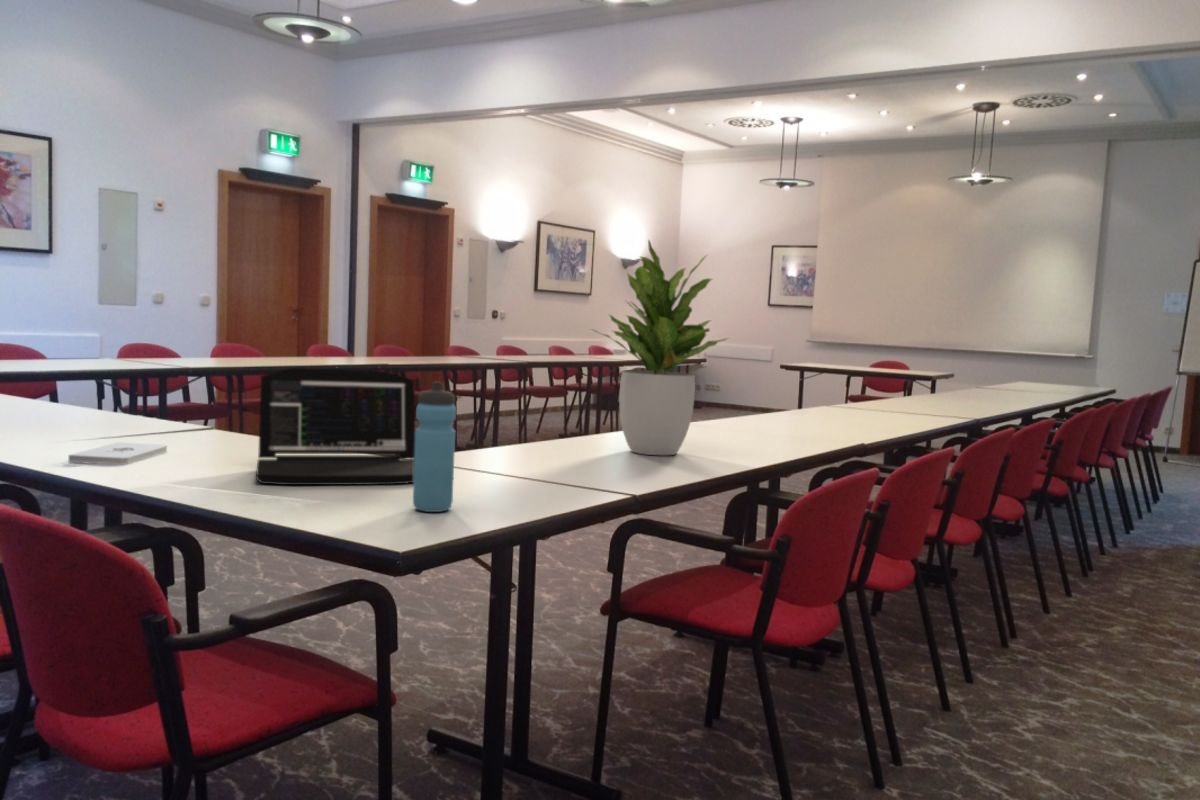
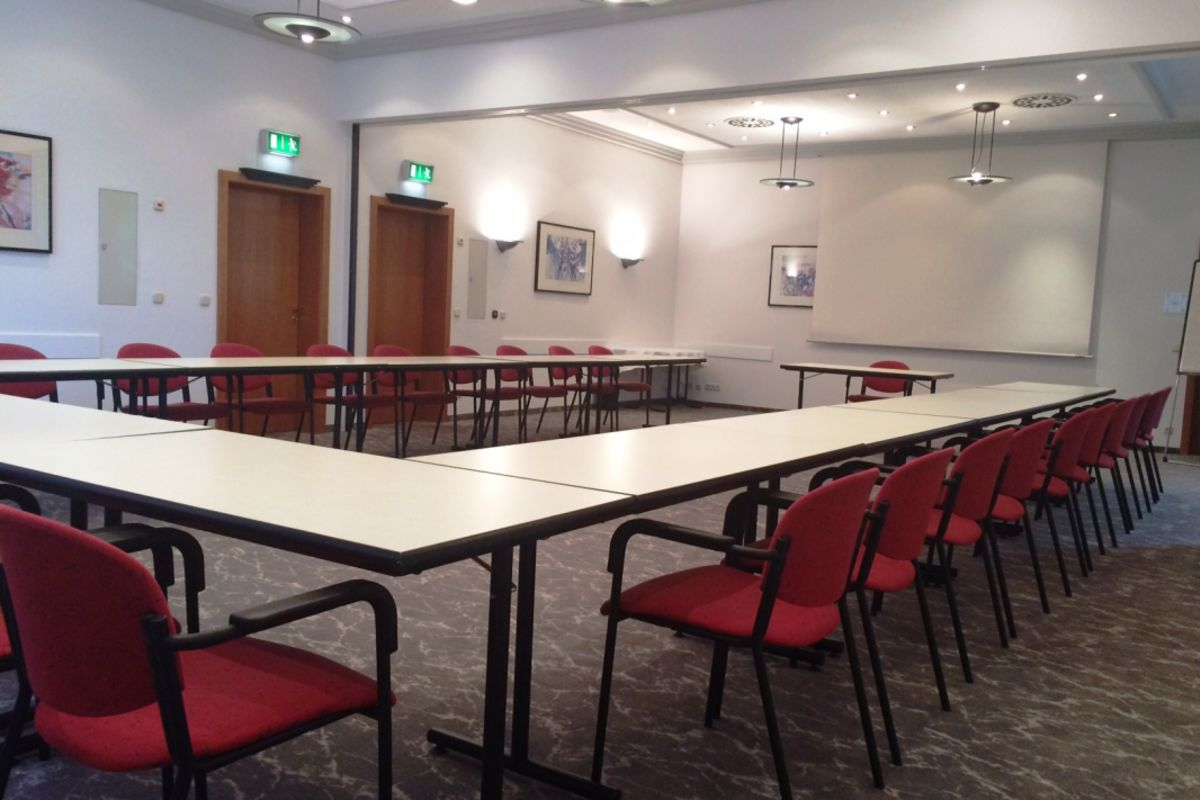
- laptop (342, 424)
- potted plant (663, 347)
- notepad (121, 453)
- water bottle (434, 445)
